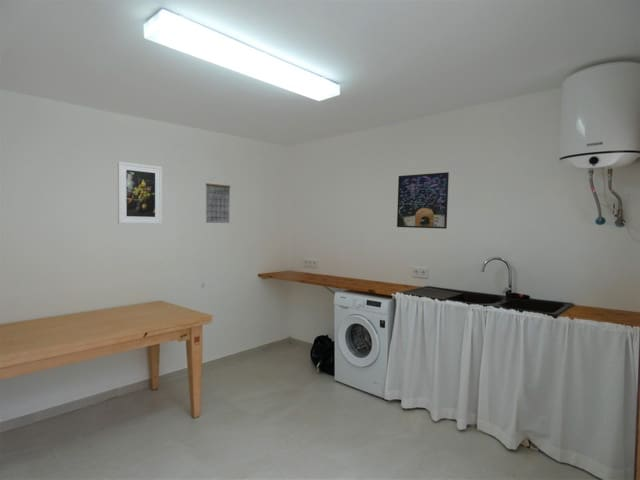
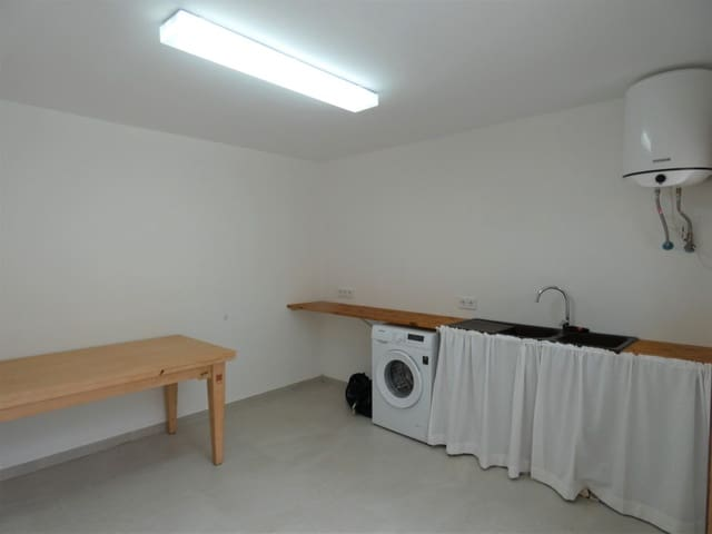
- calendar (218, 199)
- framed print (421, 201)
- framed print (140, 194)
